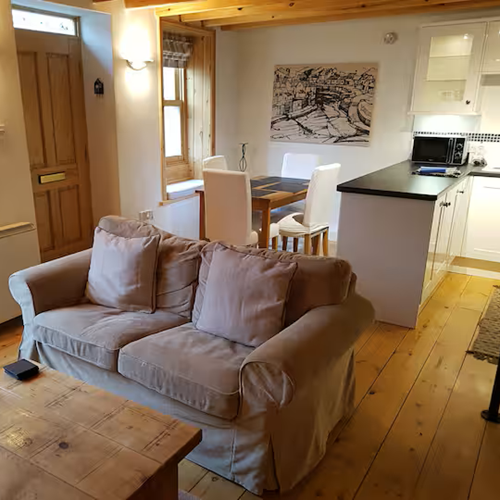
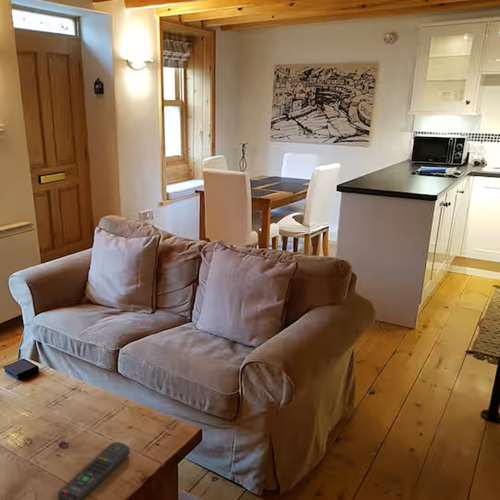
+ remote control (96, 471)
